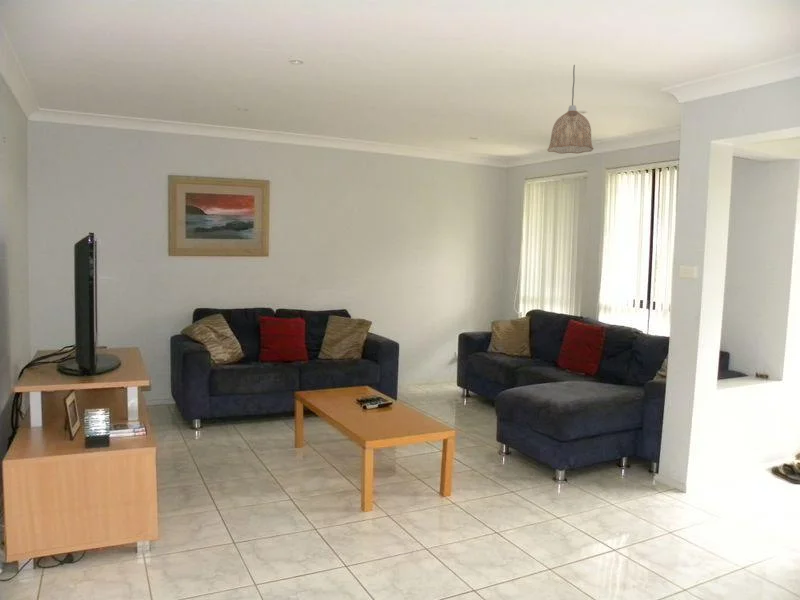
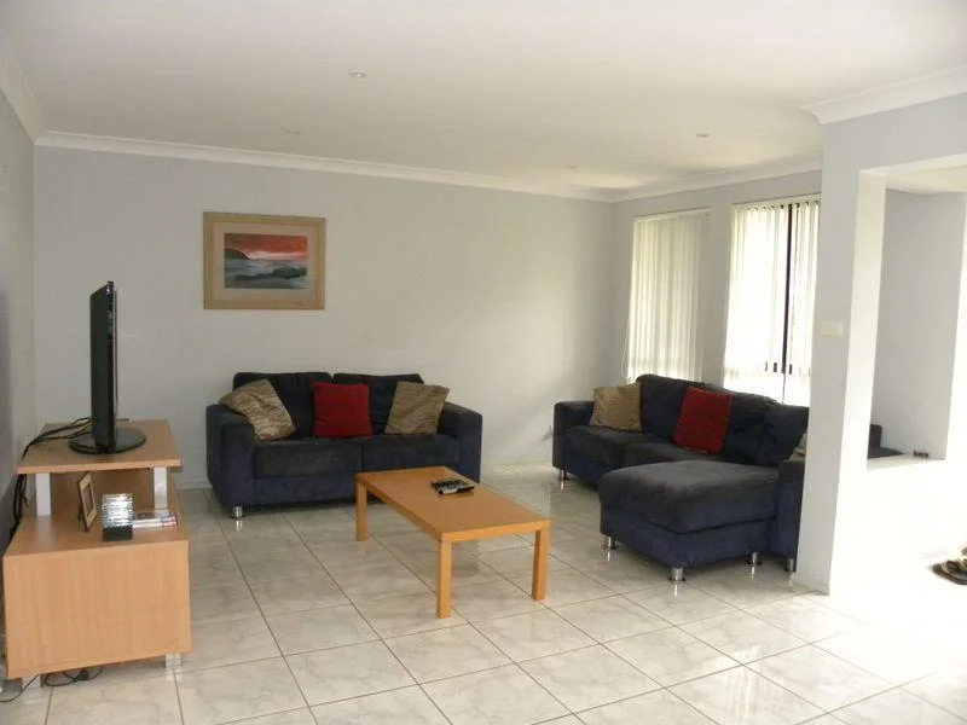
- pendant lamp (572, 107)
